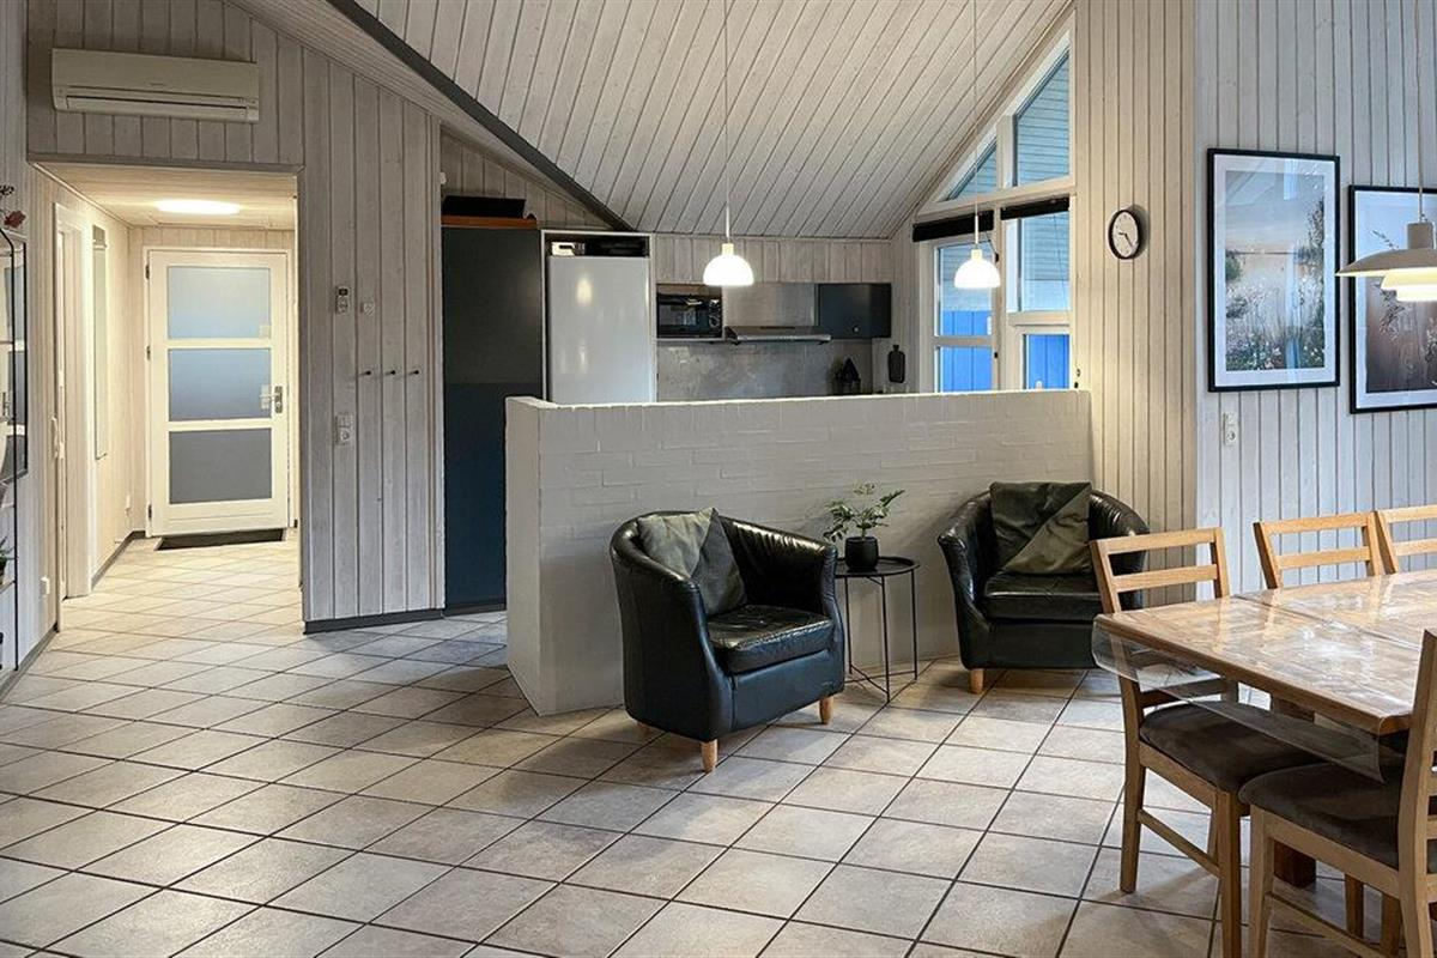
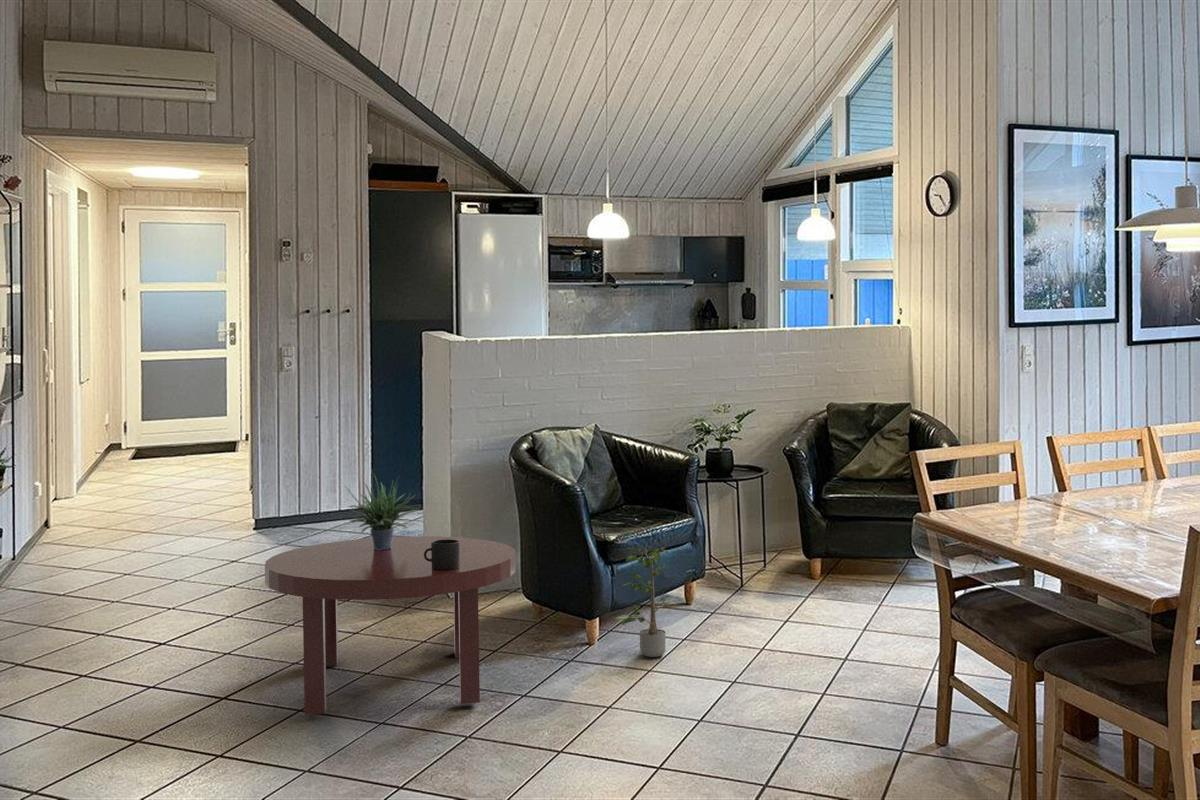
+ potted plant (377, 506)
+ potted plant (647, 592)
+ mug (441, 554)
+ coffee table (394, 598)
